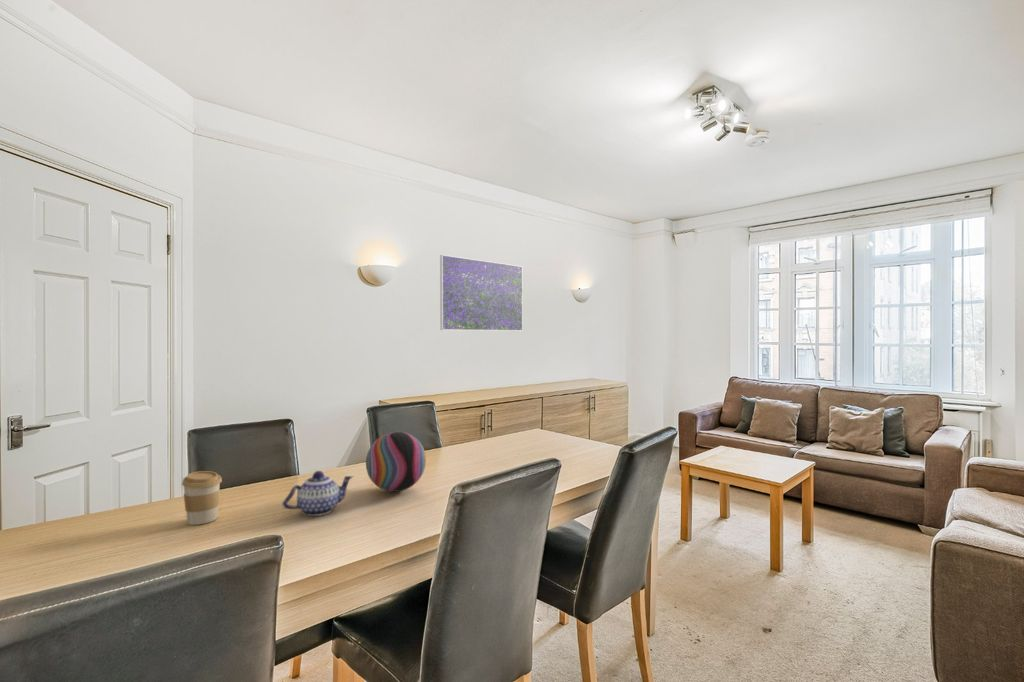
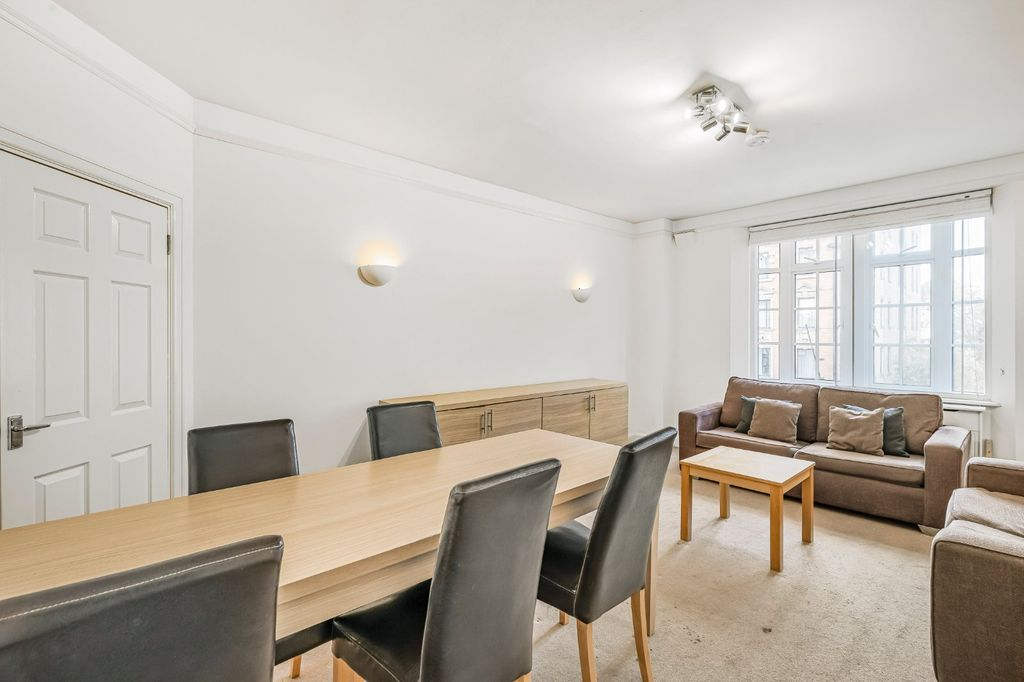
- teapot (319, 491)
- decorative ball (396, 461)
- coffee cup (202, 496)
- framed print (484, 295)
